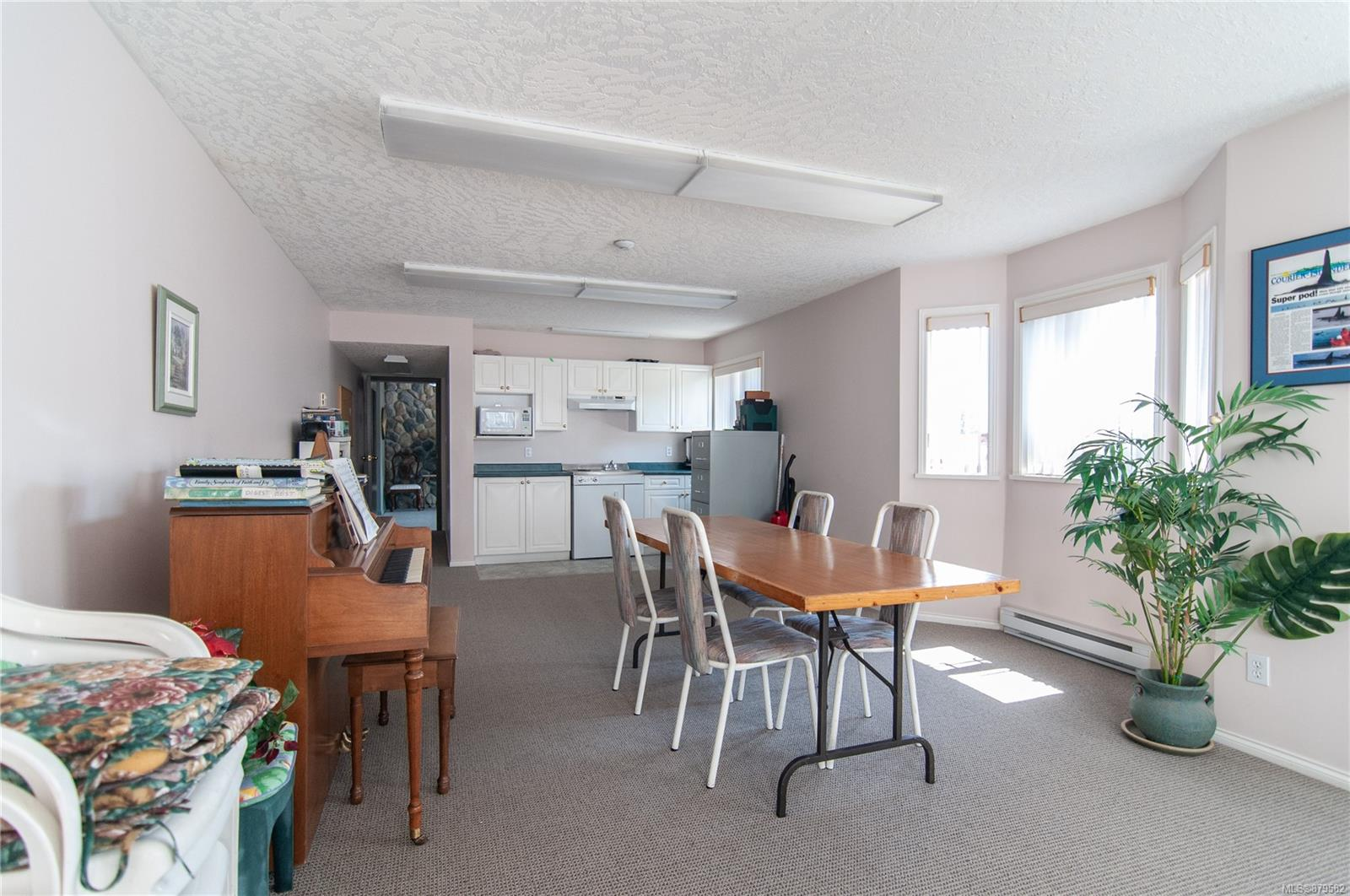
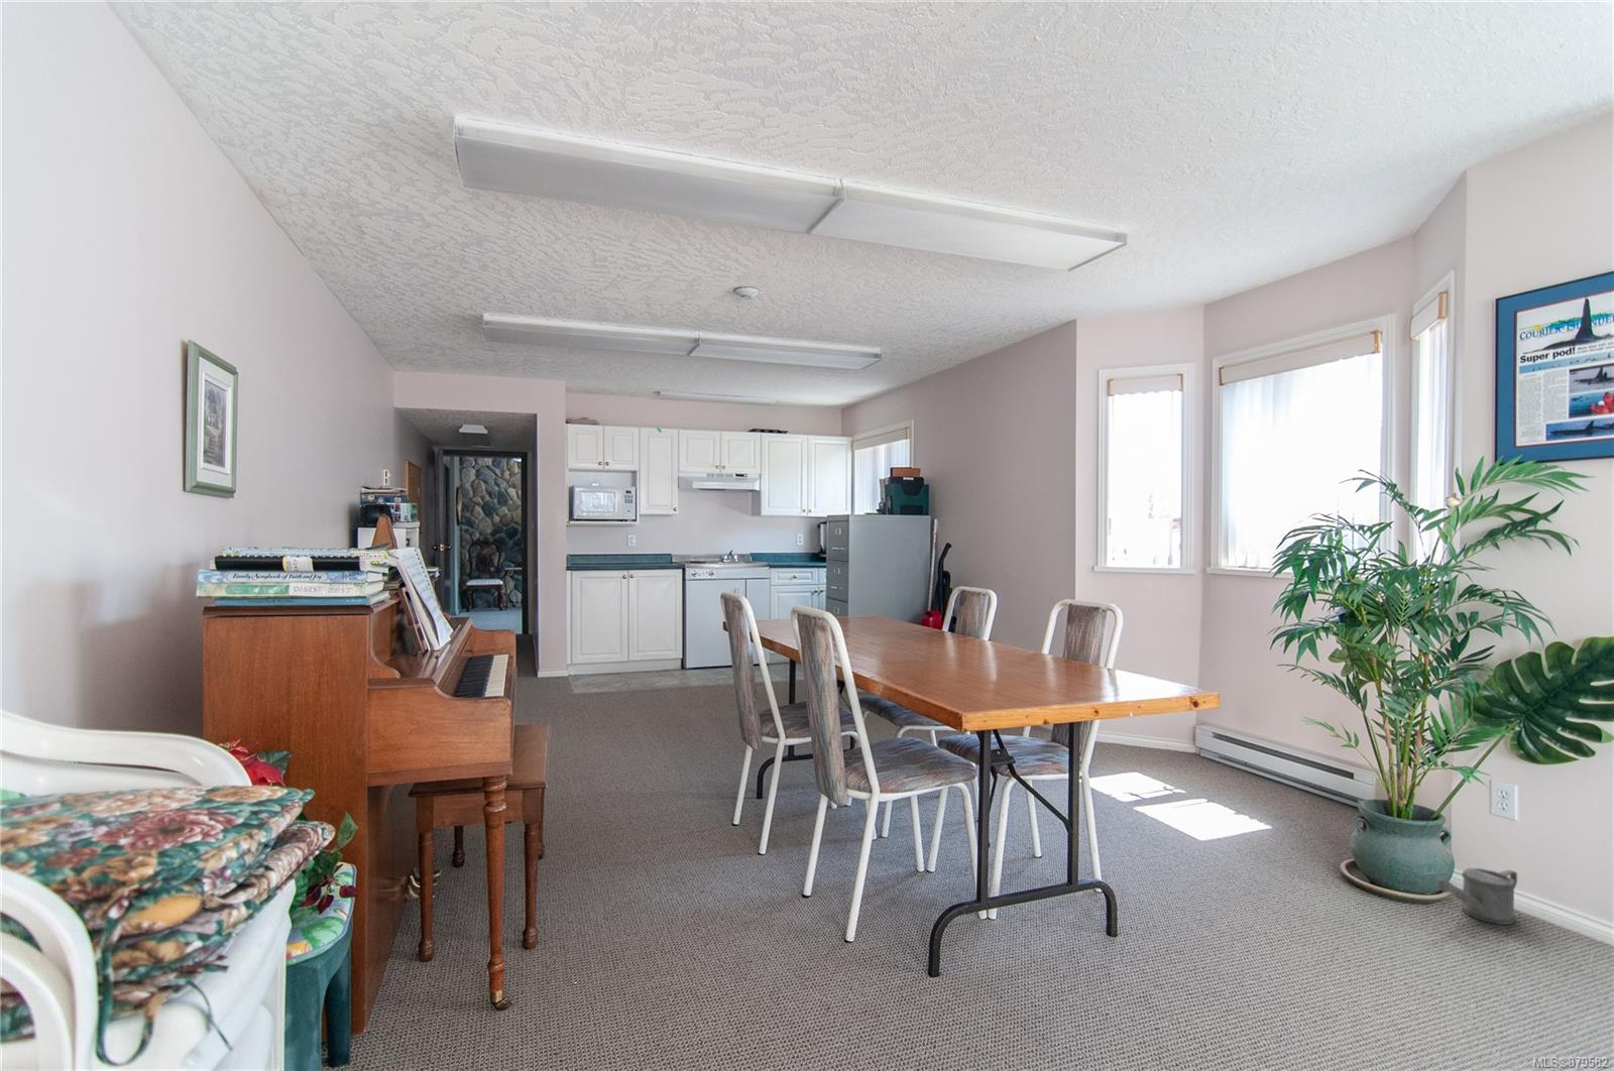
+ watering can (1479, 894)
